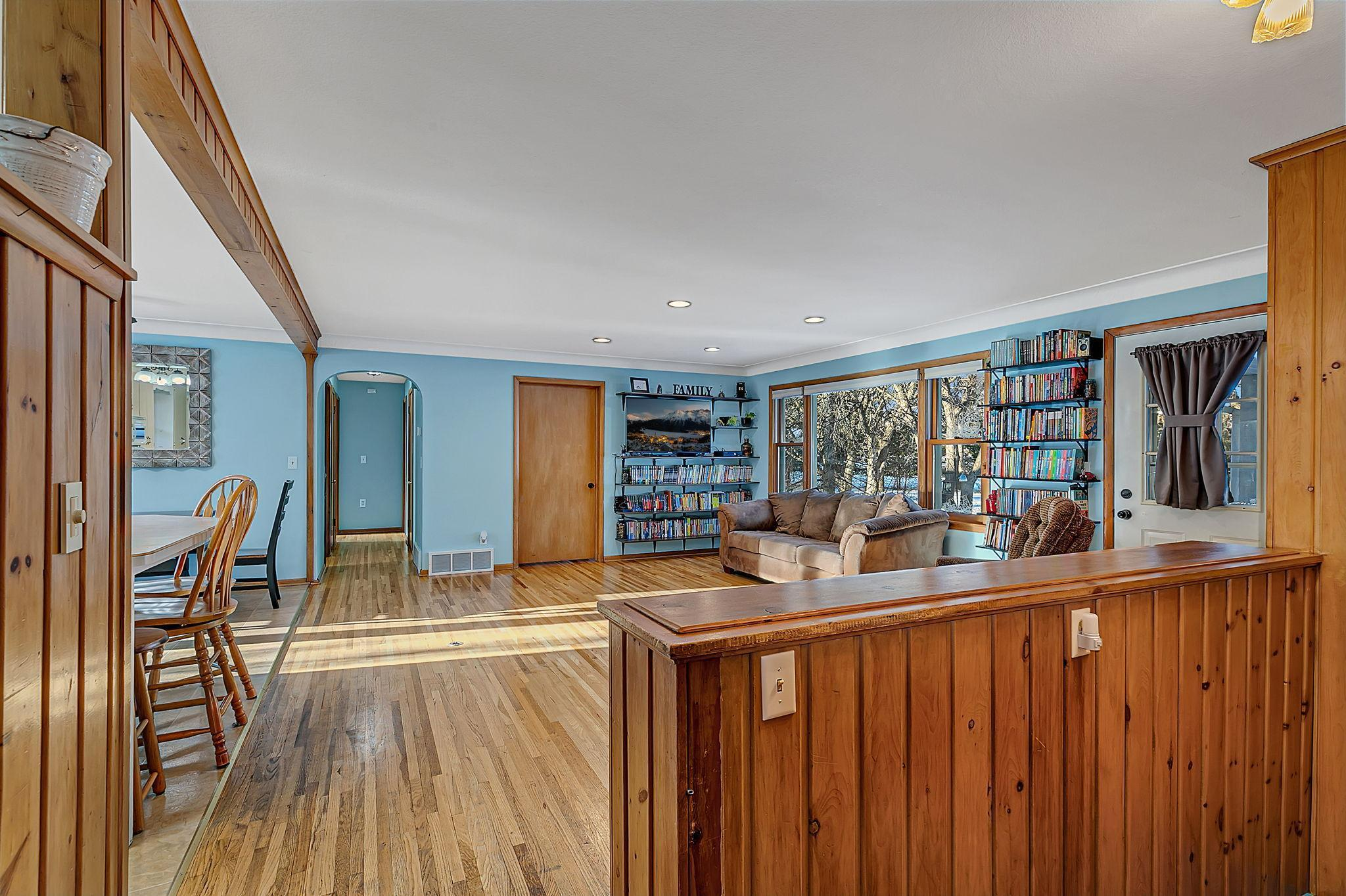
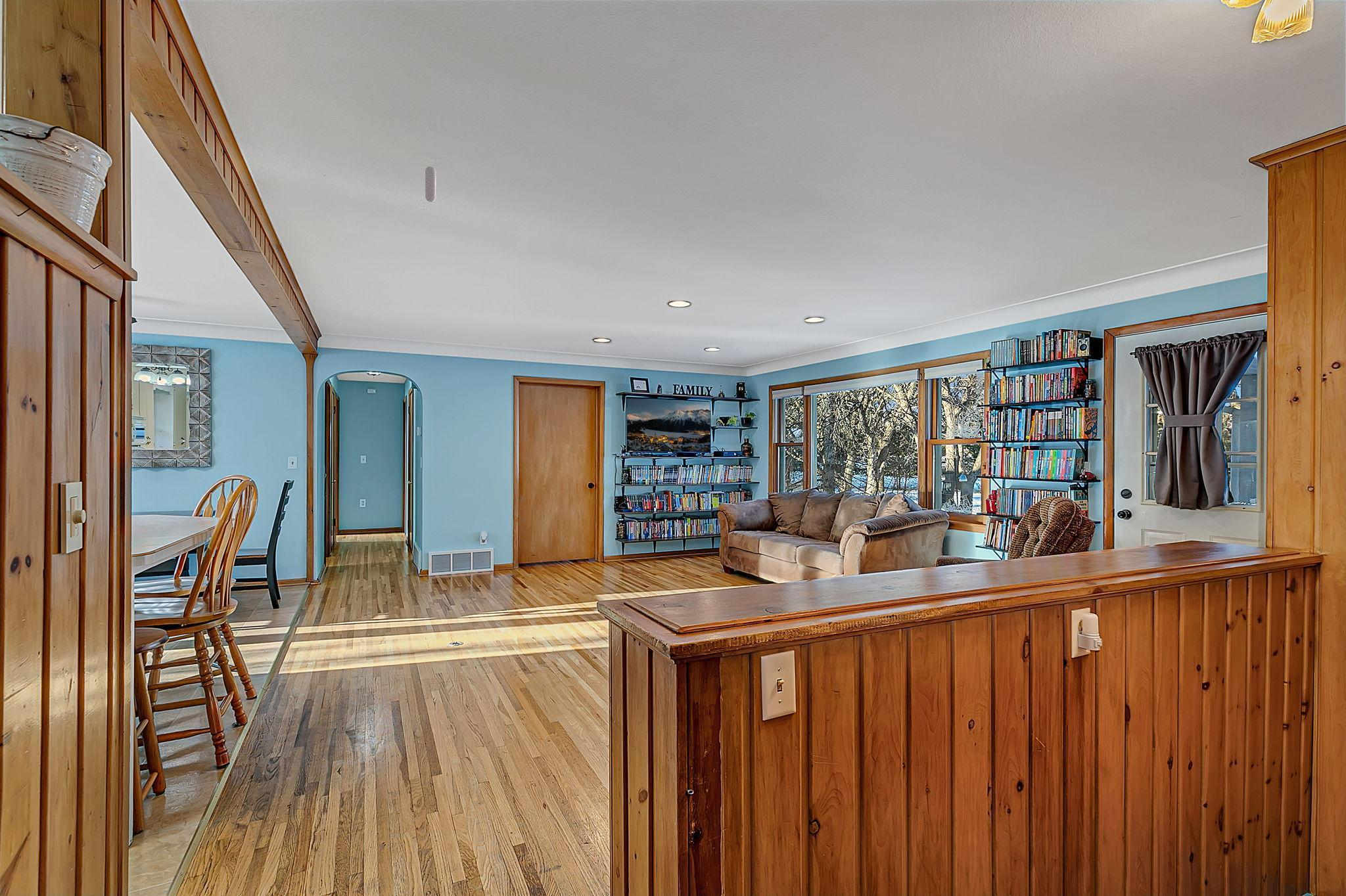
+ wheel (430, 184)
